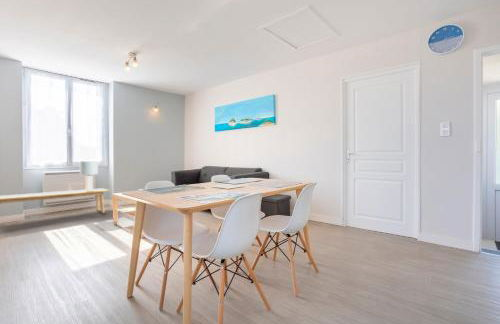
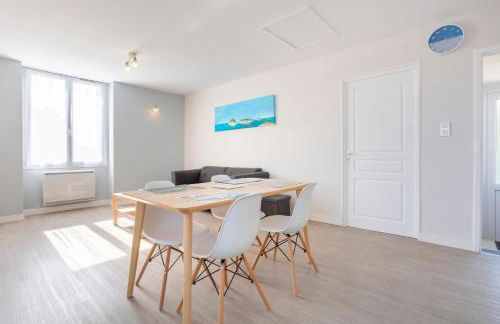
- lamp (89, 175)
- bench (50, 198)
